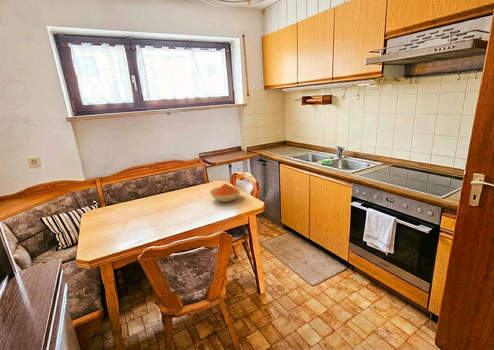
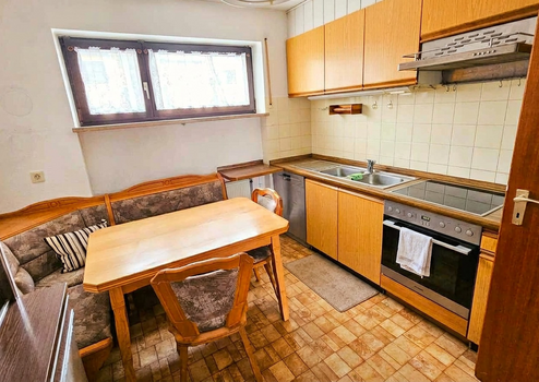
- bowl (225, 191)
